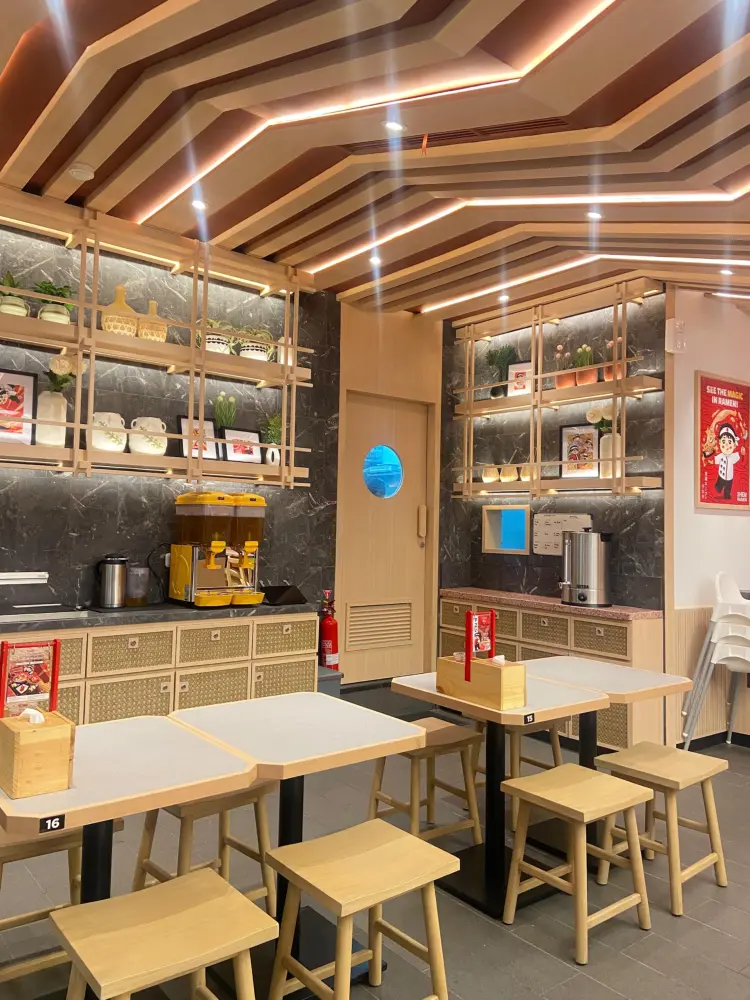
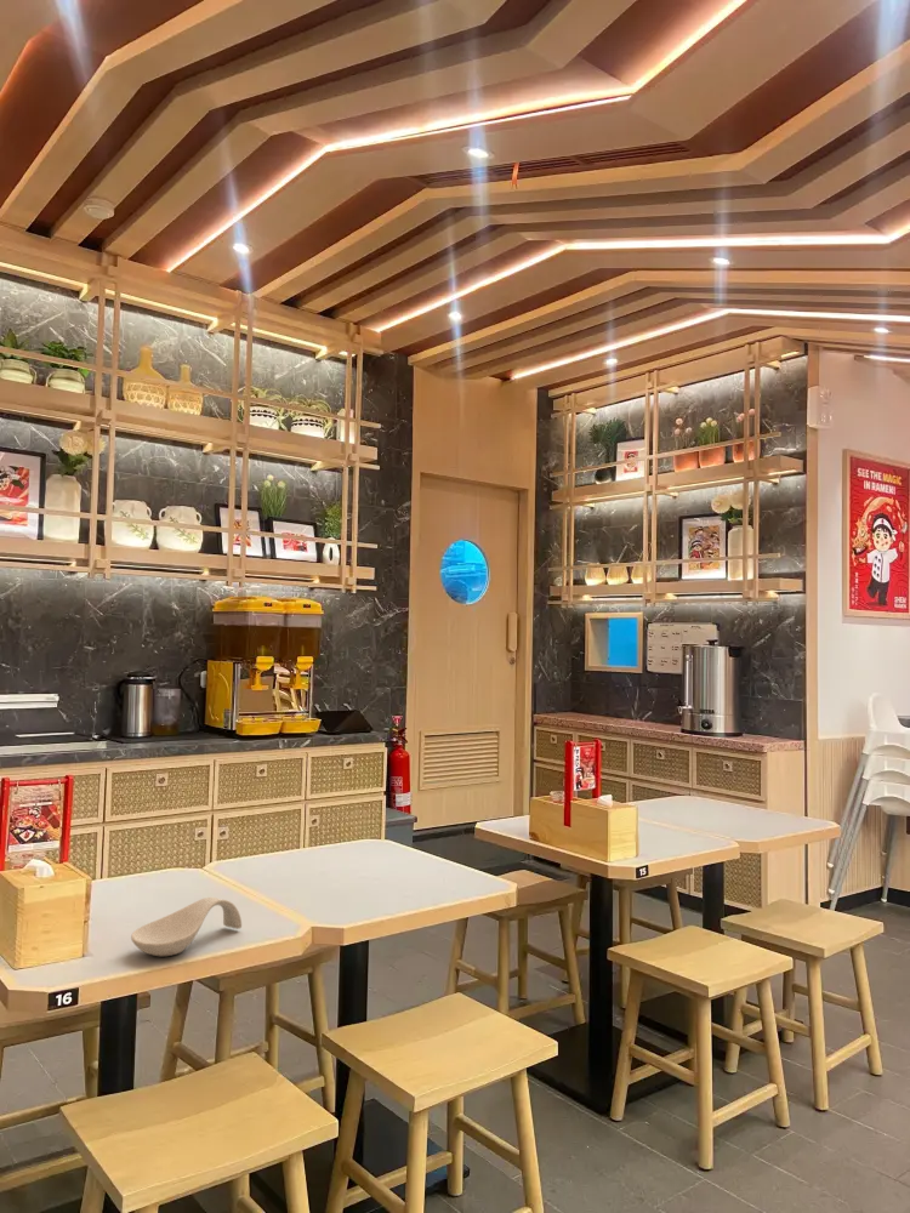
+ spoon rest (188, 923)
